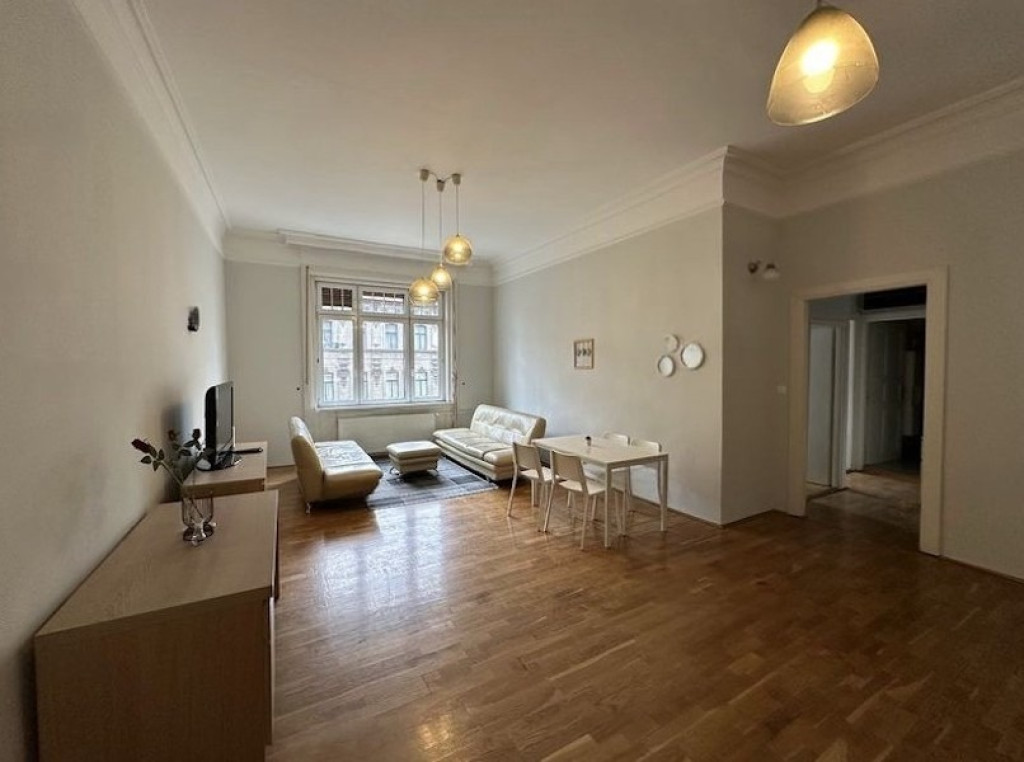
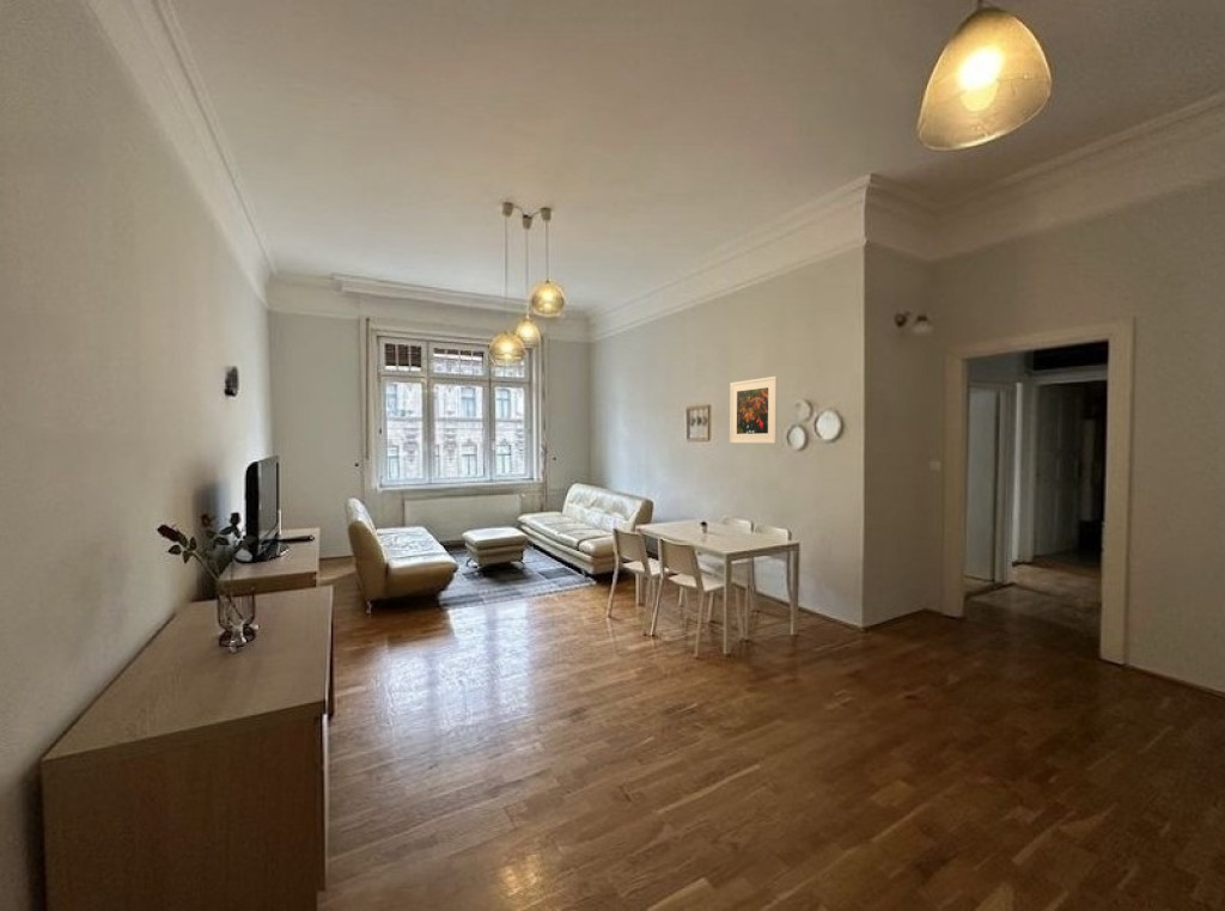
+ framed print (751, 411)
